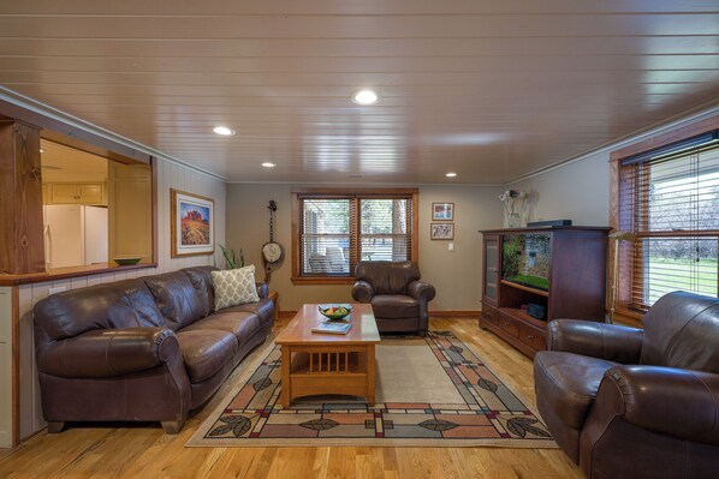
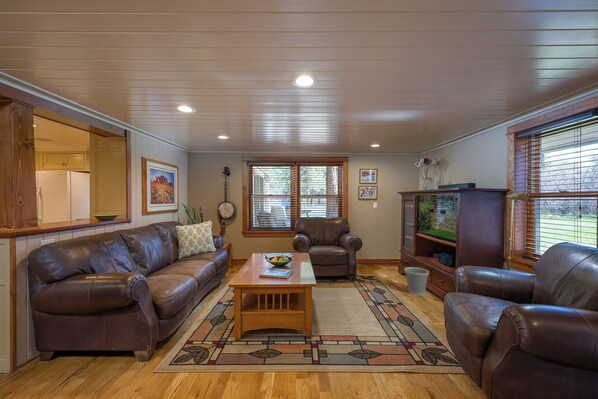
+ wastebasket (416, 281)
